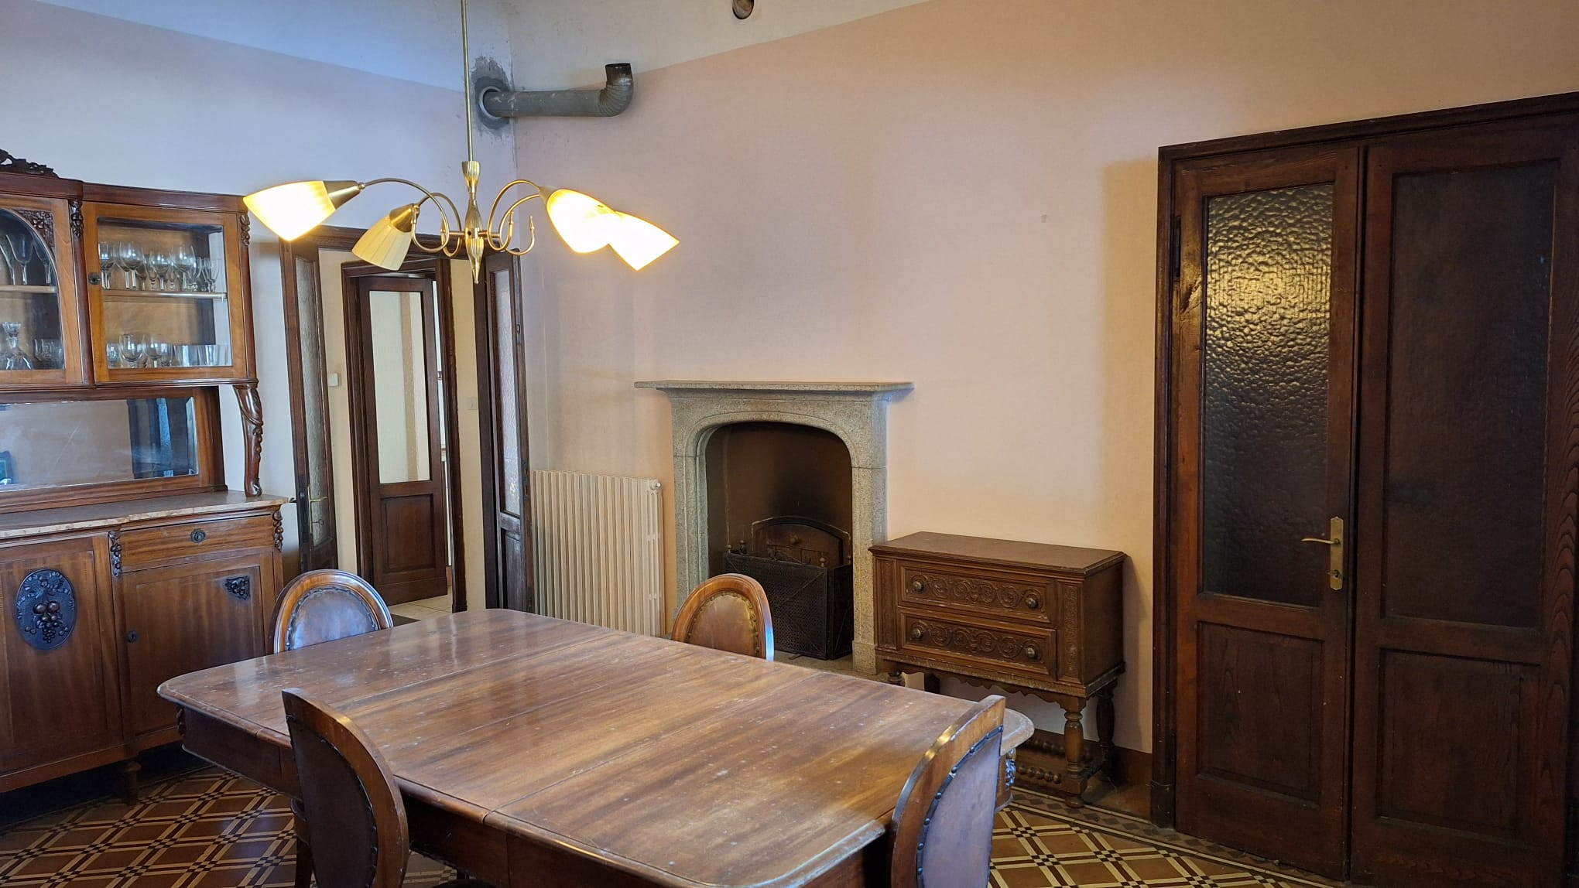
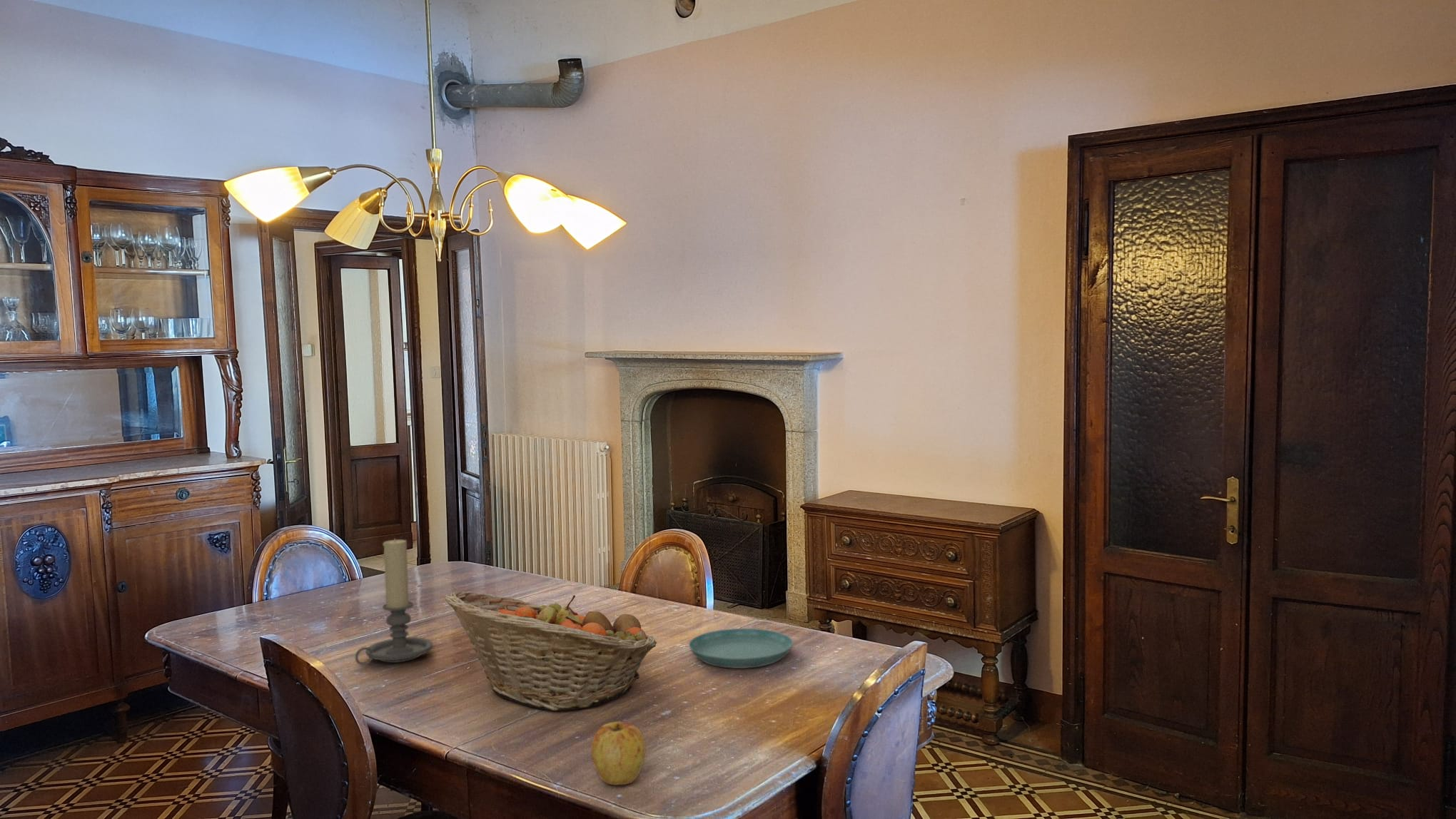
+ candle holder (391, 599)
+ saucer (741, 648)
+ fruit basket (550, 637)
+ apple (618, 752)
